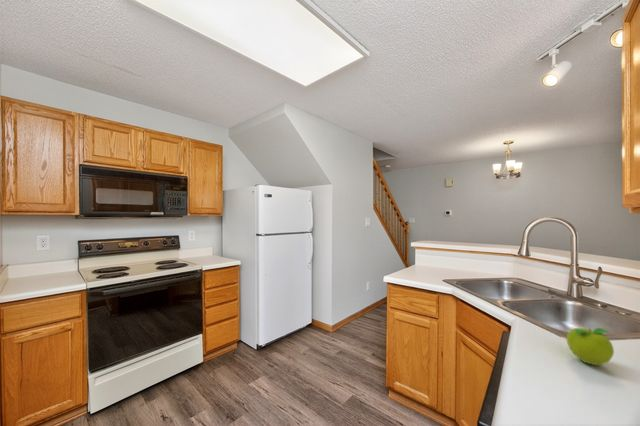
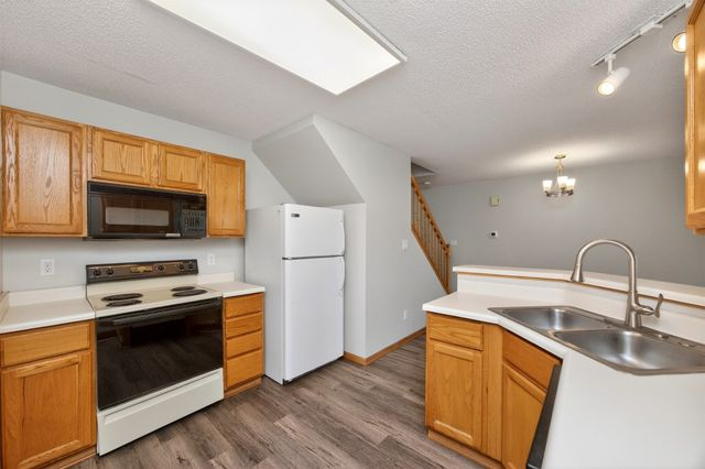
- fruit (589, 344)
